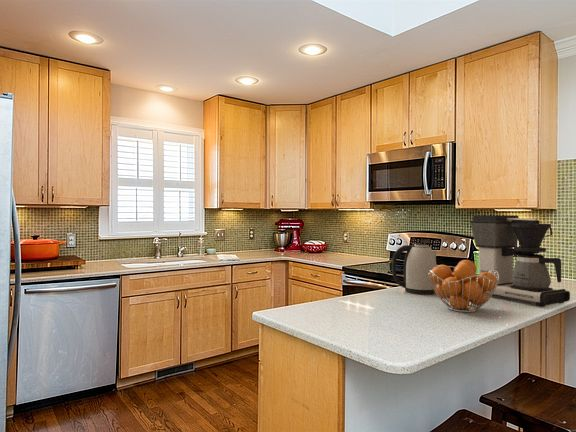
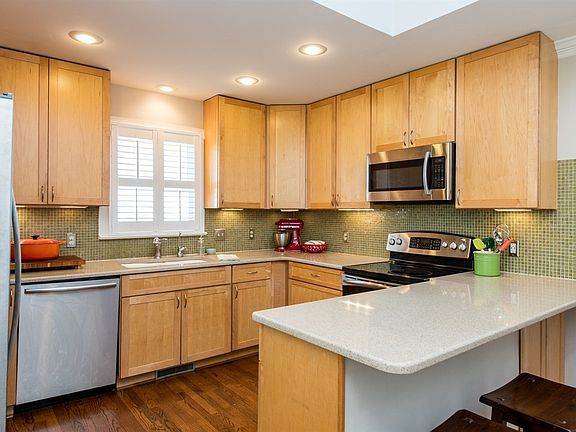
- fruit basket (462, 285)
- coffee maker (516, 255)
- kettle (414, 267)
